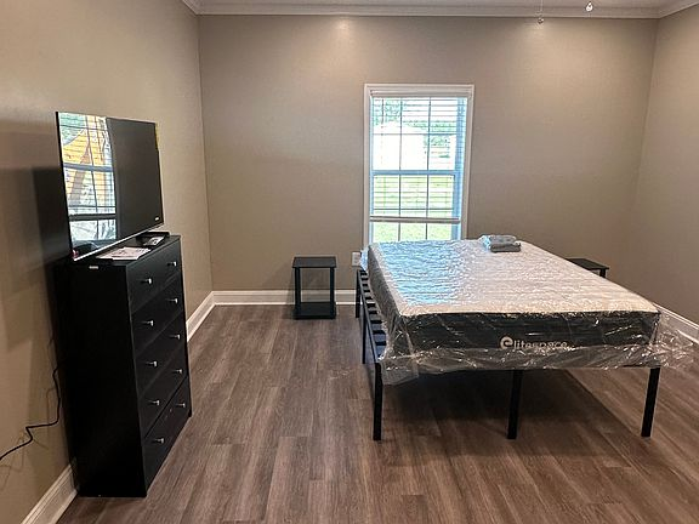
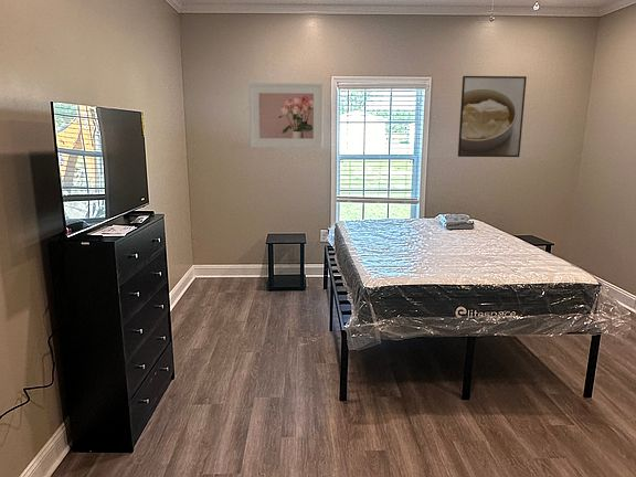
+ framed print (491, 117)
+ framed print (286, 116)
